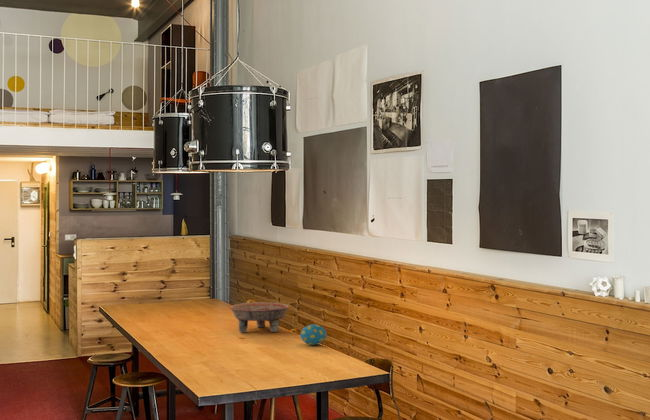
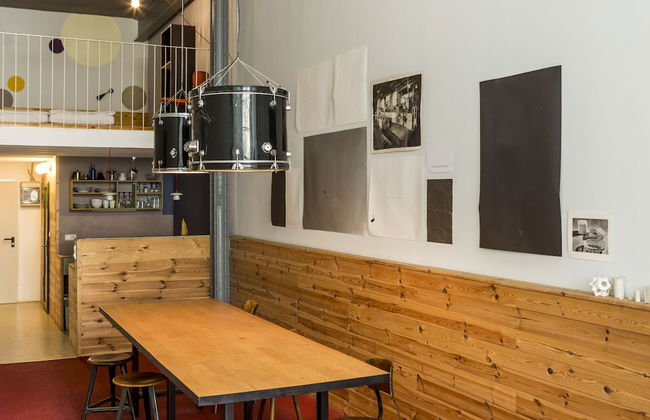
- ceramic bowl (259, 318)
- decorative egg (313, 334)
